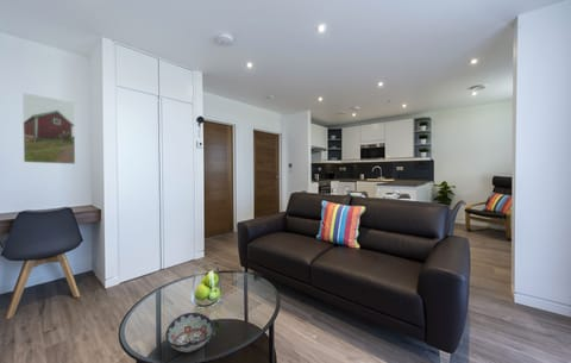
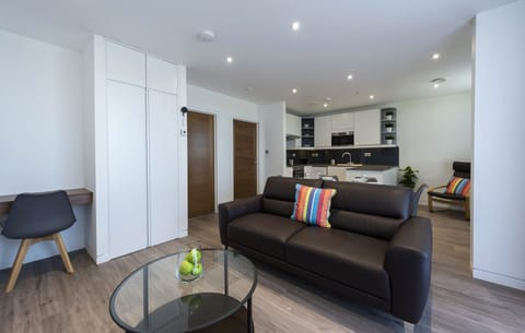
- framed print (50, 130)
- decorative bowl (190, 334)
